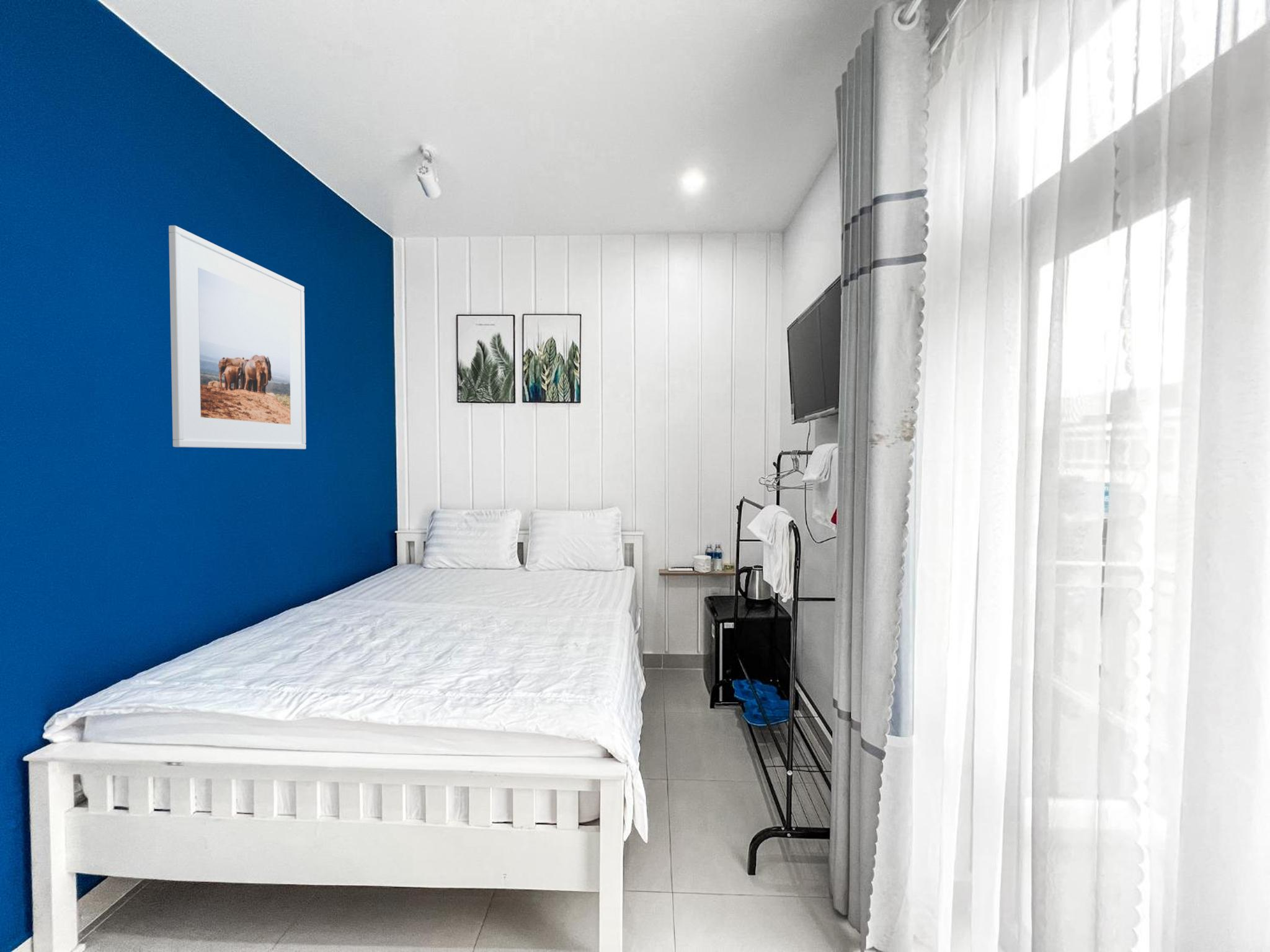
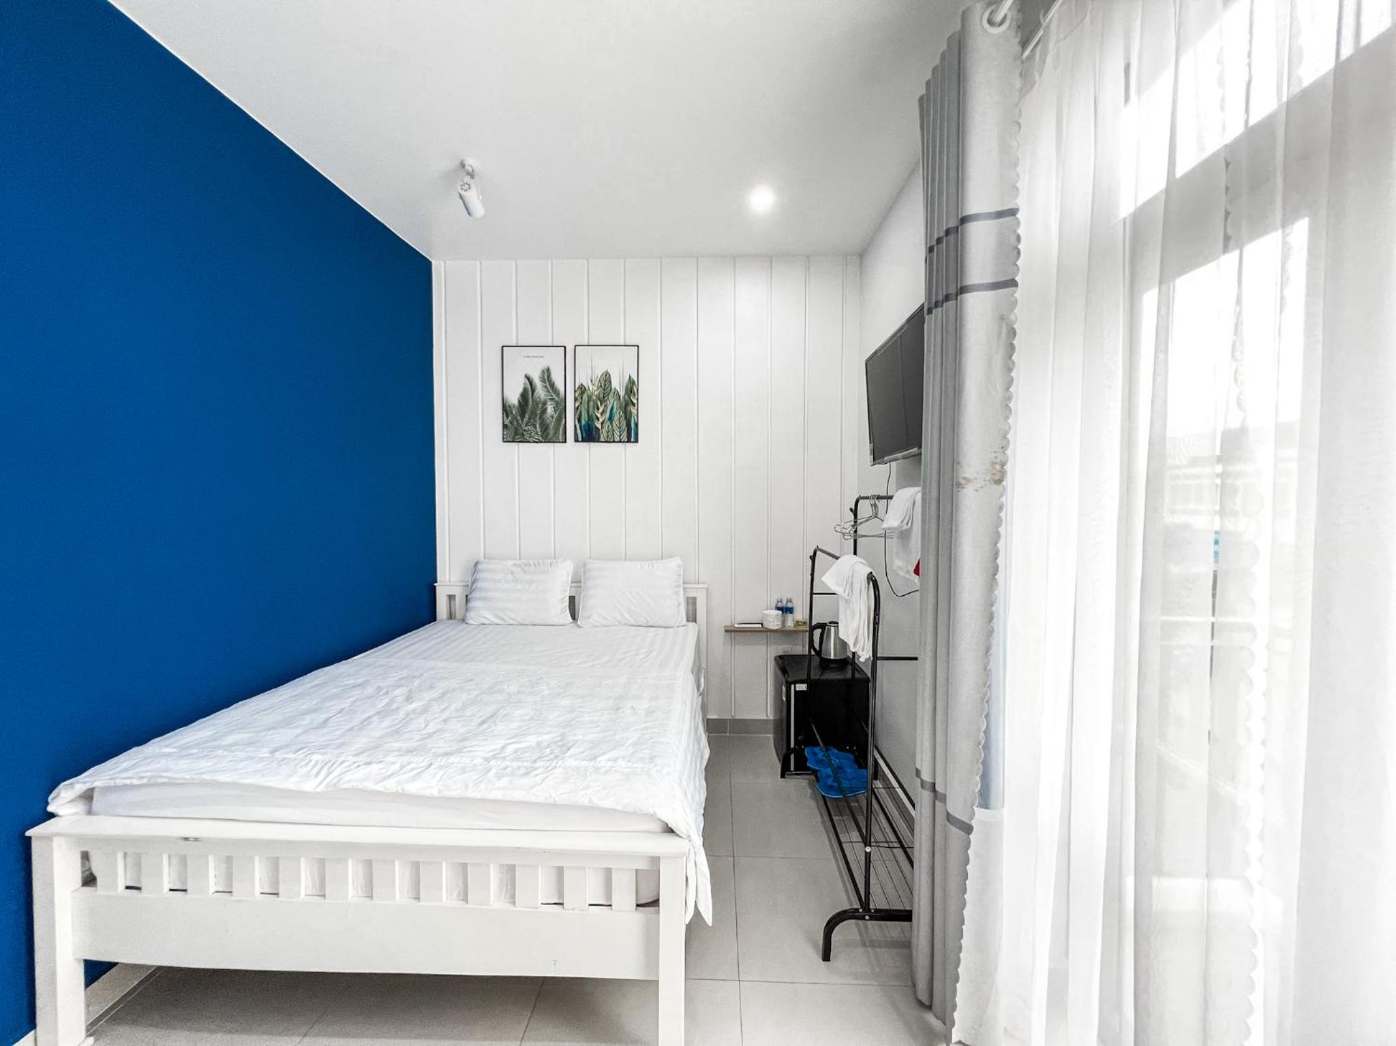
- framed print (248, 355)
